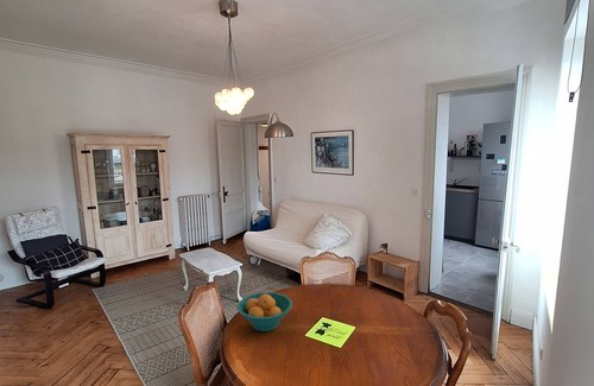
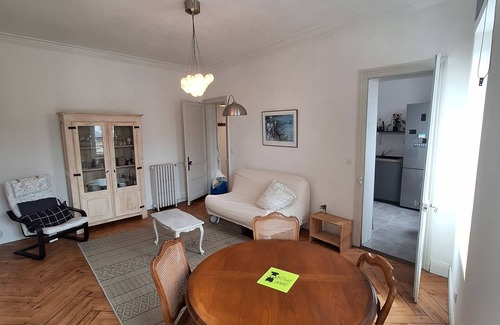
- fruit bowl (265, 309)
